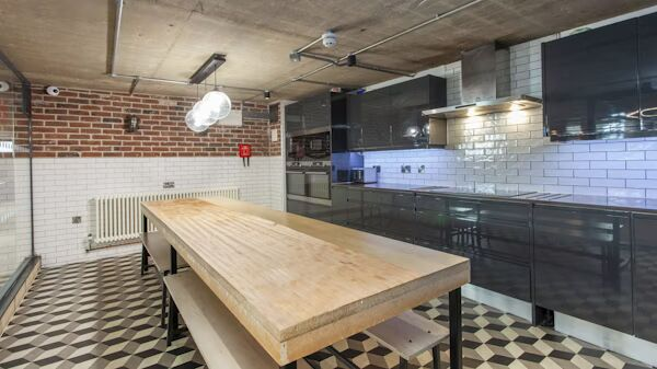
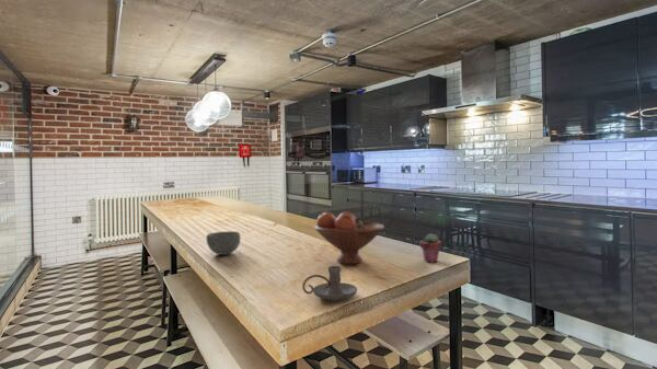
+ potted succulent (430, 246)
+ bowl (223, 243)
+ candle holder (330, 281)
+ fruit bowl (349, 237)
